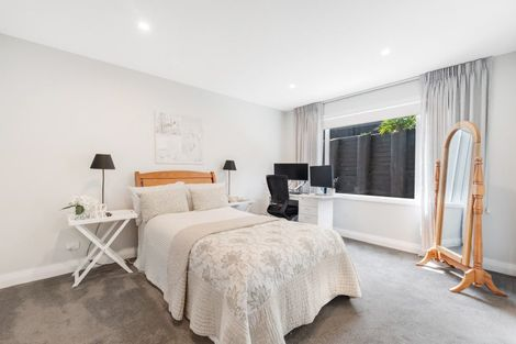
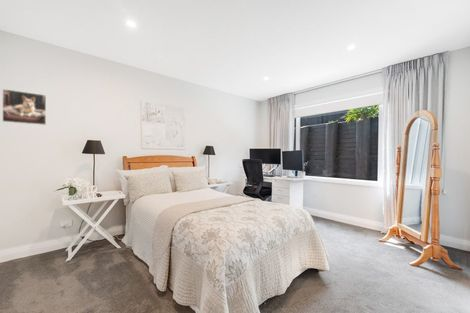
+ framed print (25, 107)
